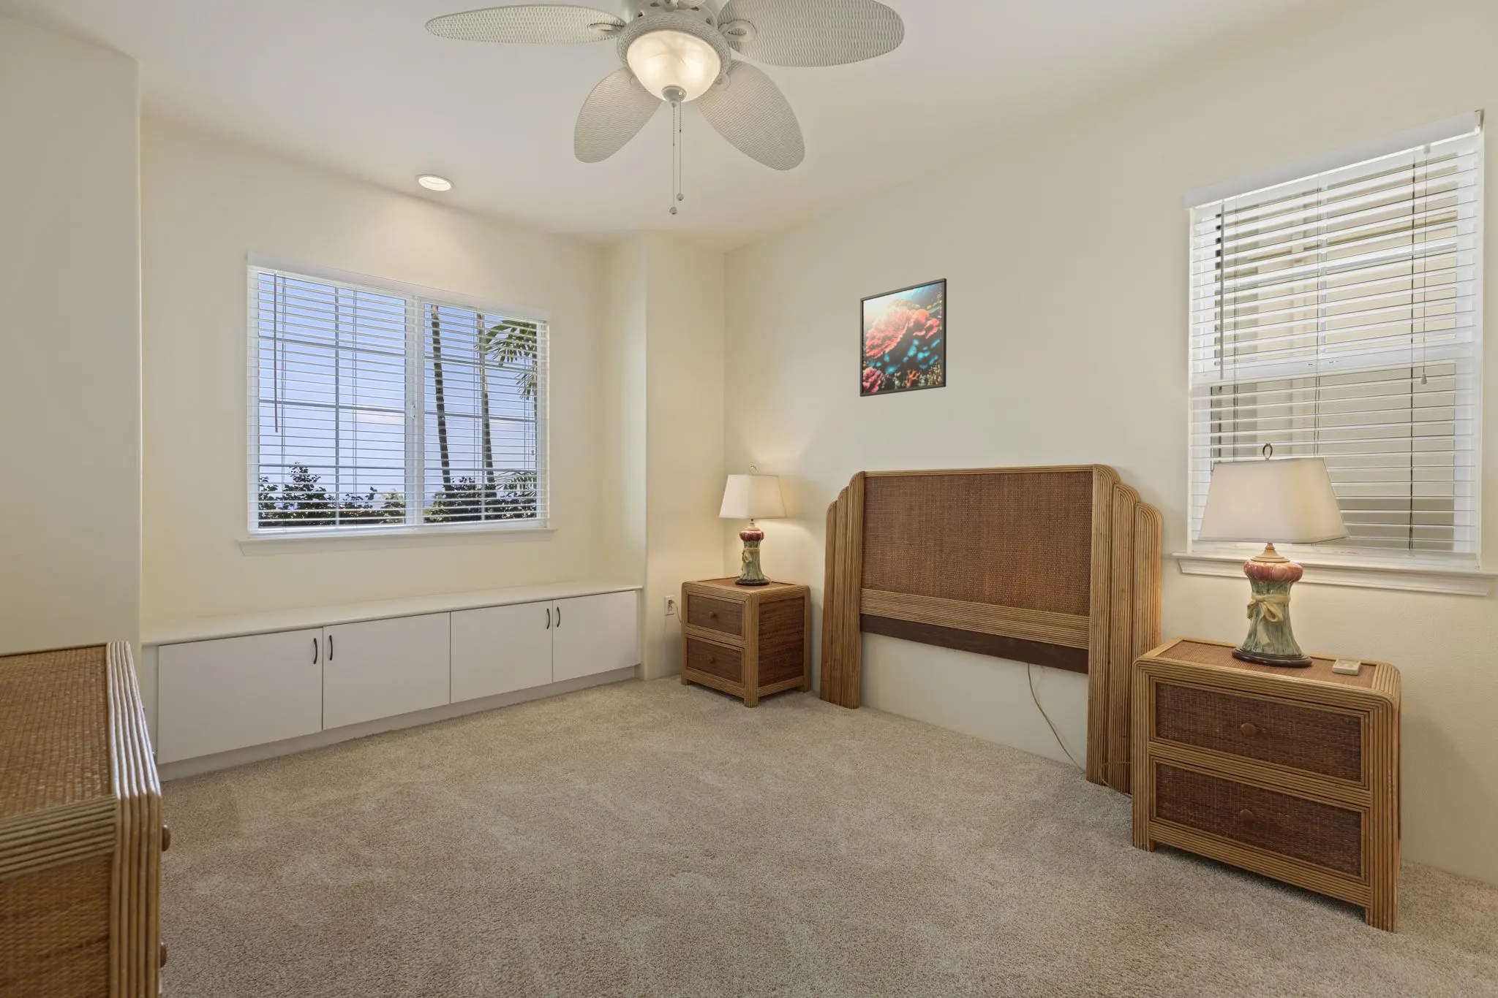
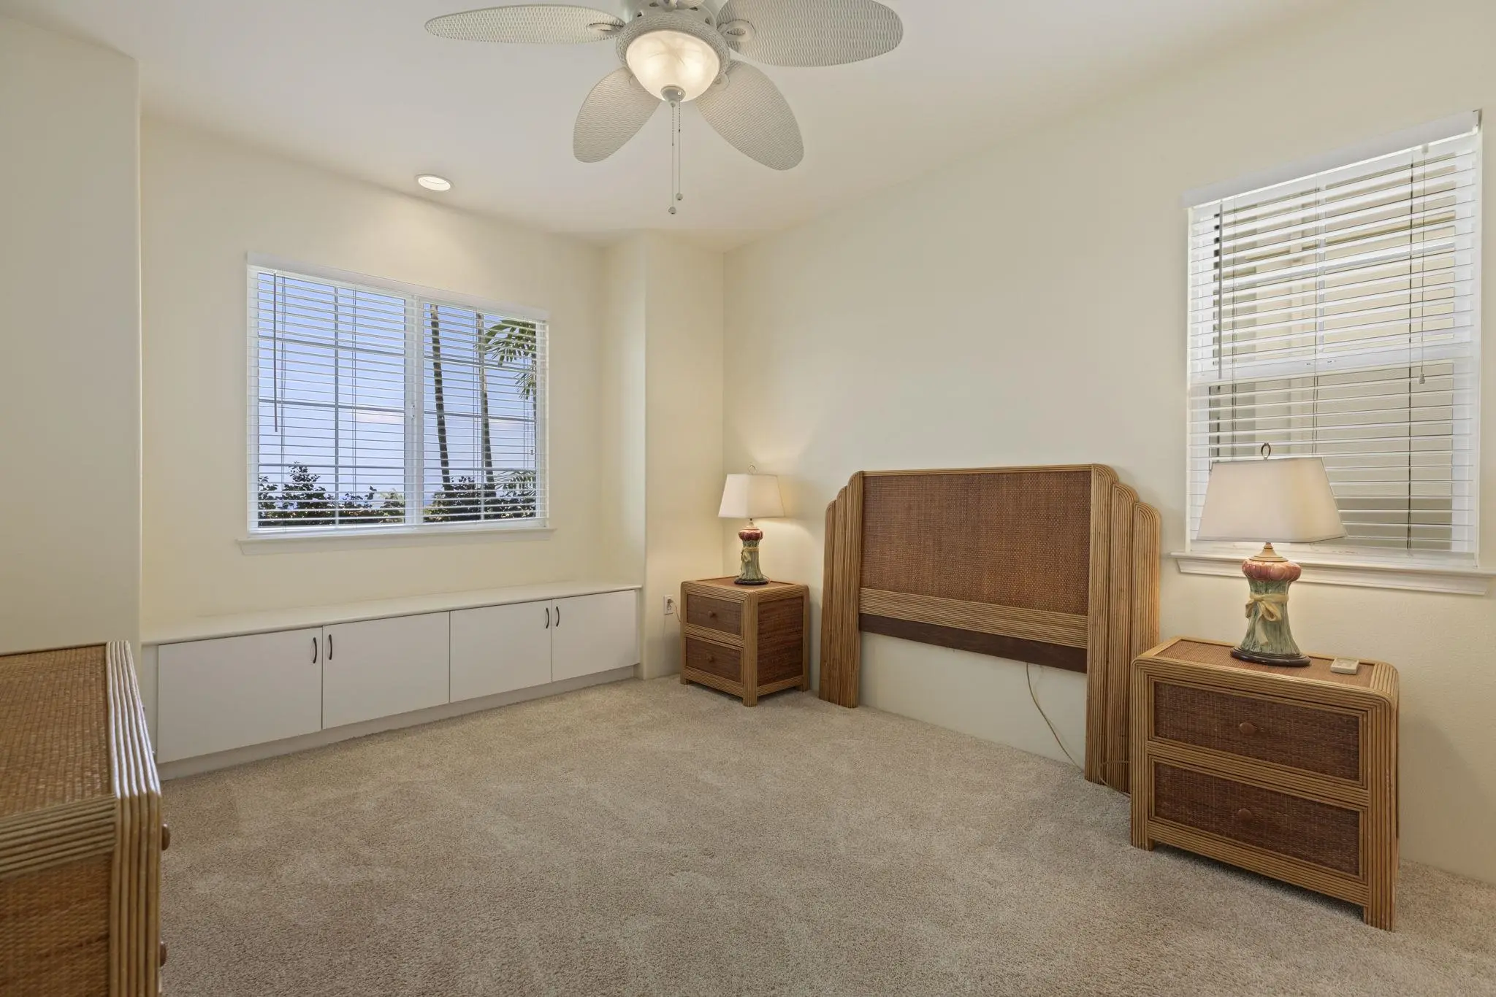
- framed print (901, 341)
